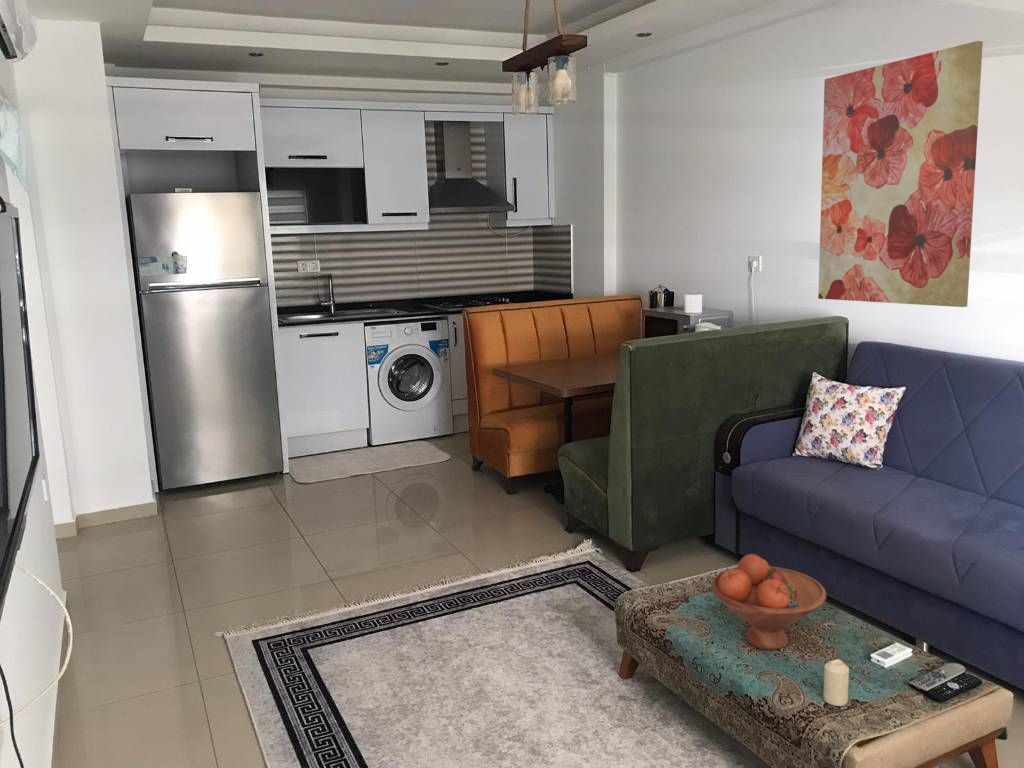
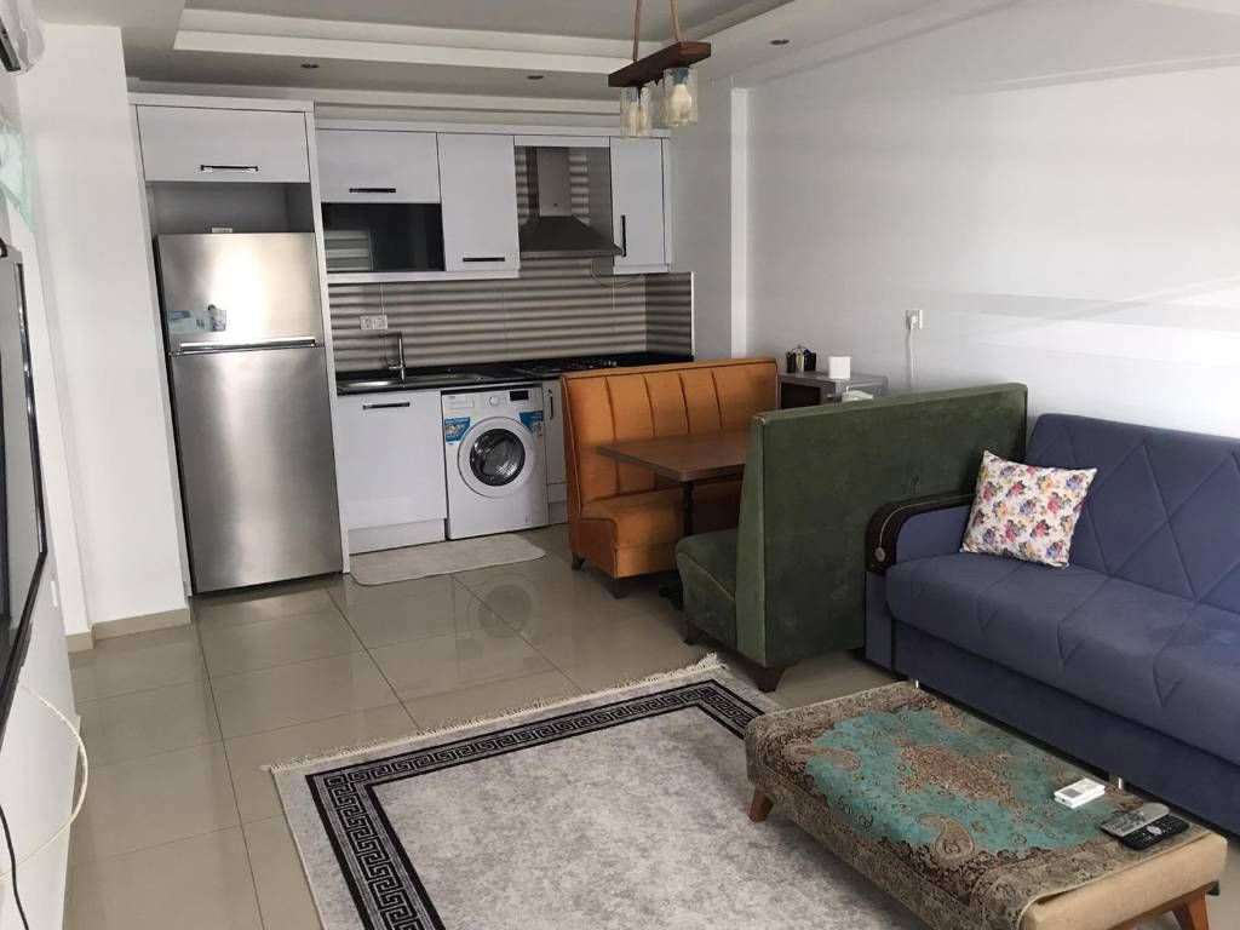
- candle (836, 680)
- wall art (891, 185)
- fruit bowl (767, 603)
